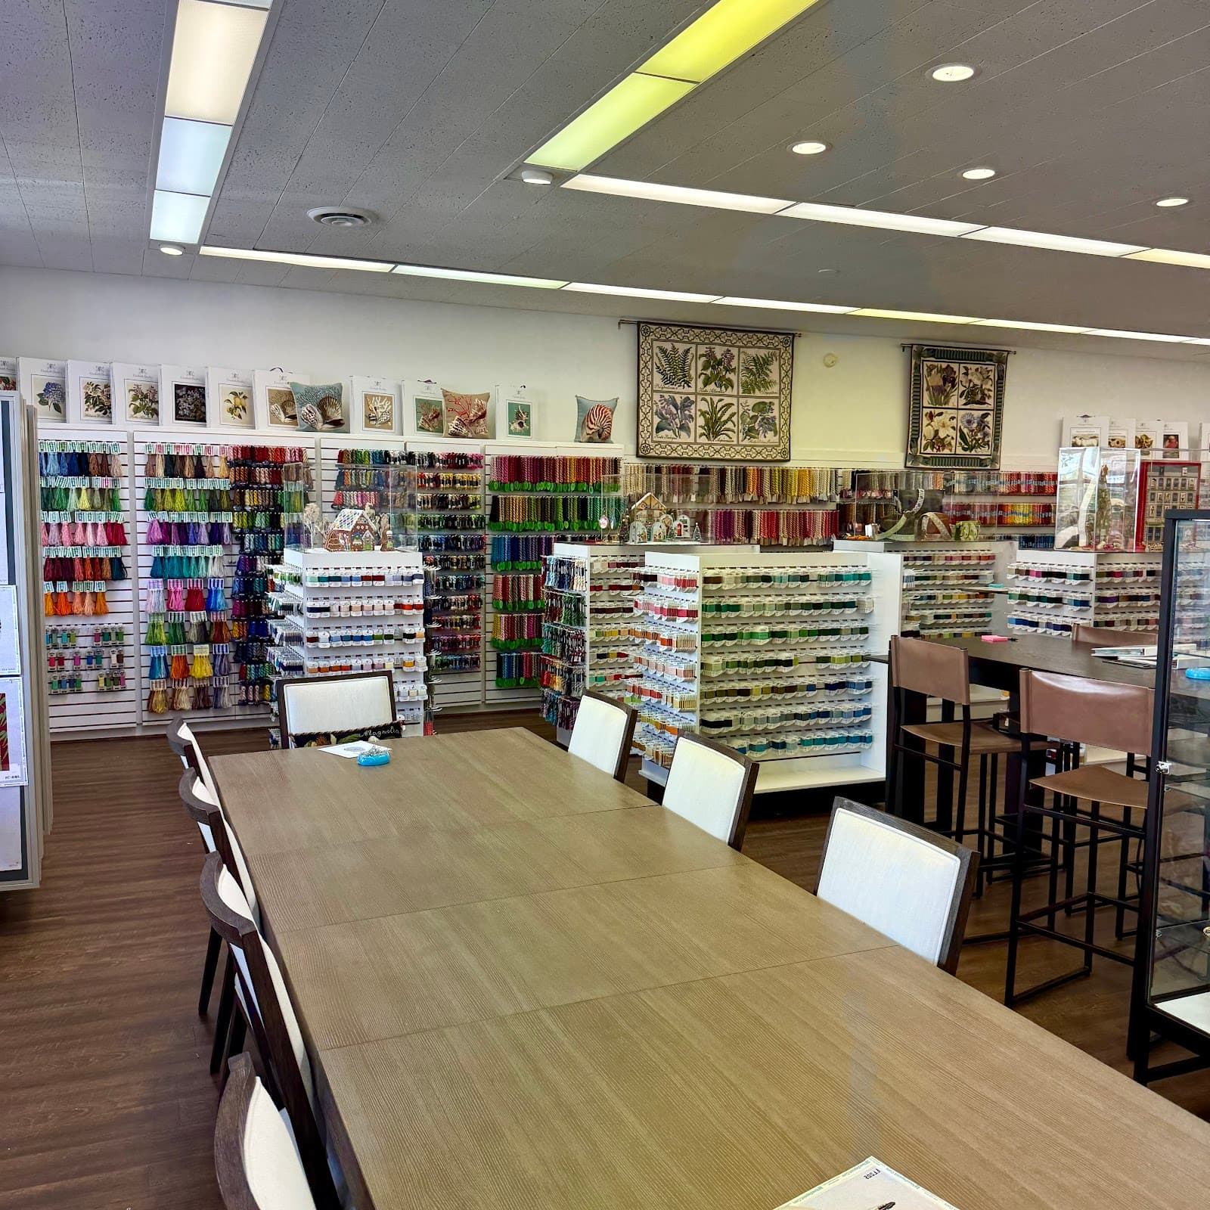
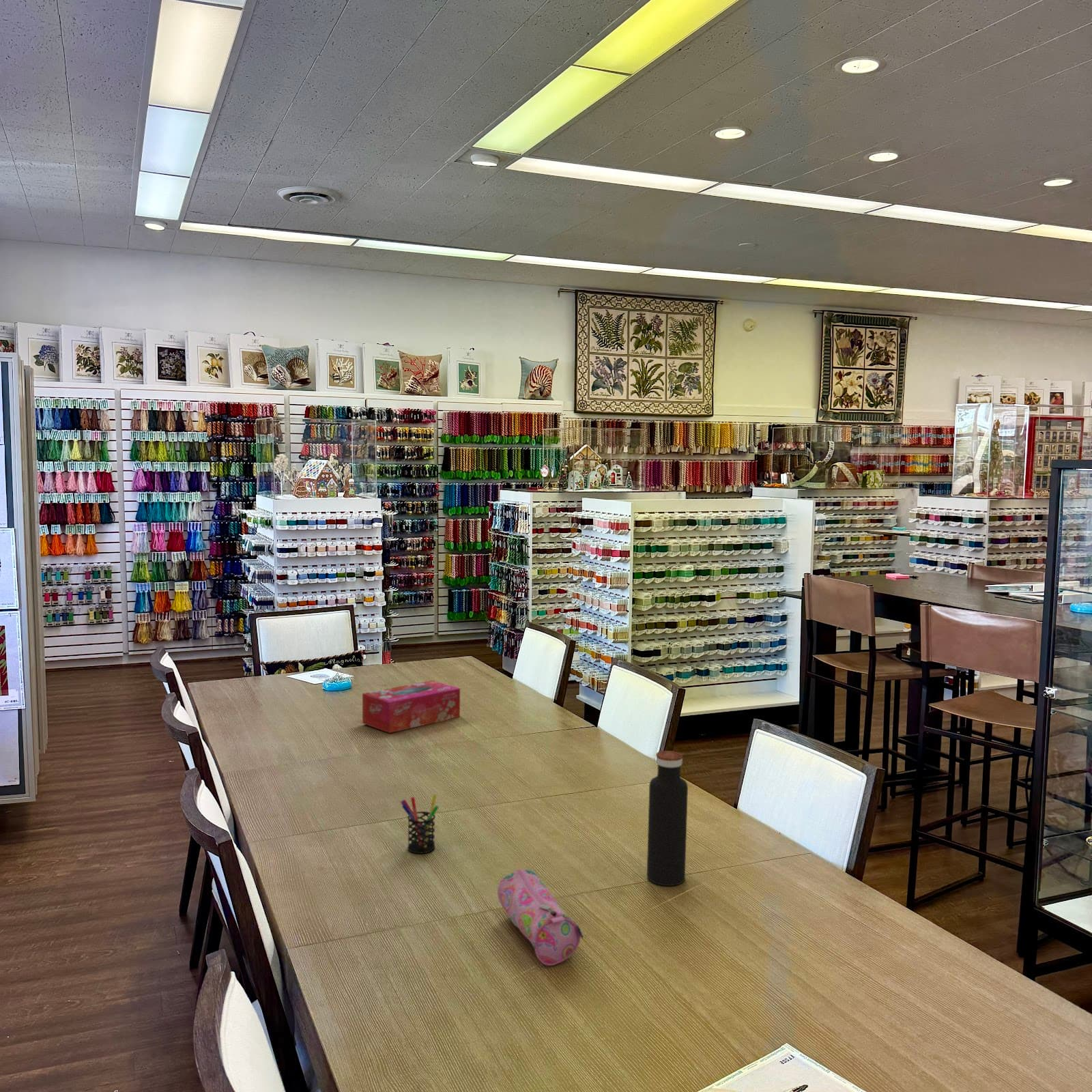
+ water bottle (667, 816)
+ pencil case (538, 913)
+ tissue box (412, 705)
+ pen holder (422, 822)
